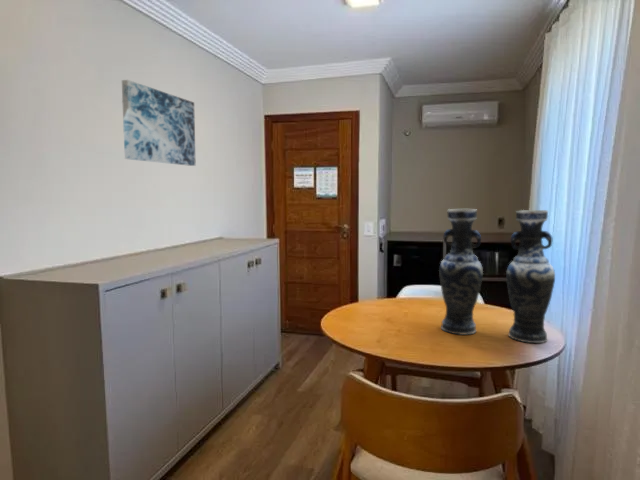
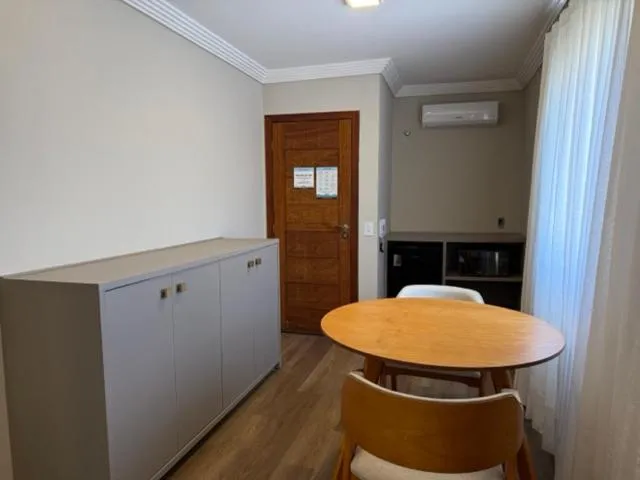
- wall art (162, 127)
- vase (506, 272)
